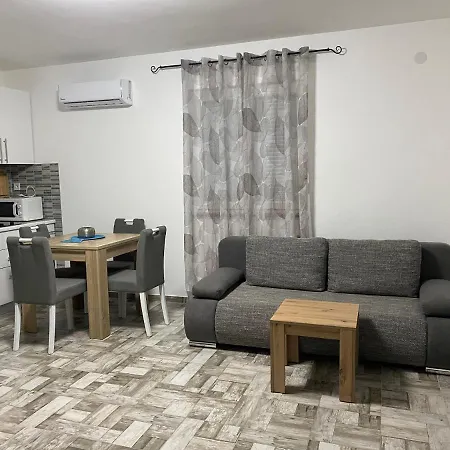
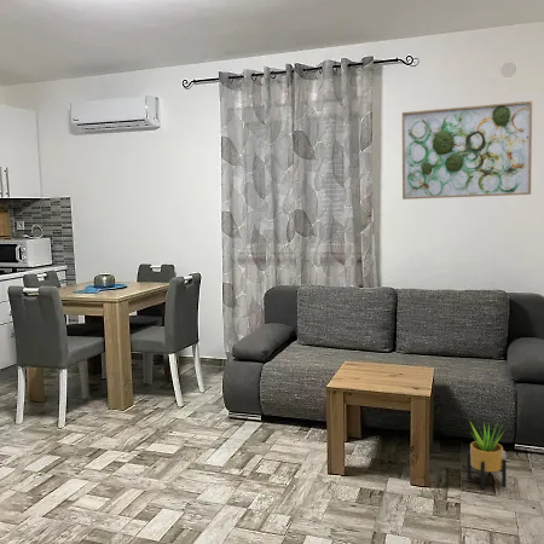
+ wall art (464, 151)
+ potted plant (486, 451)
